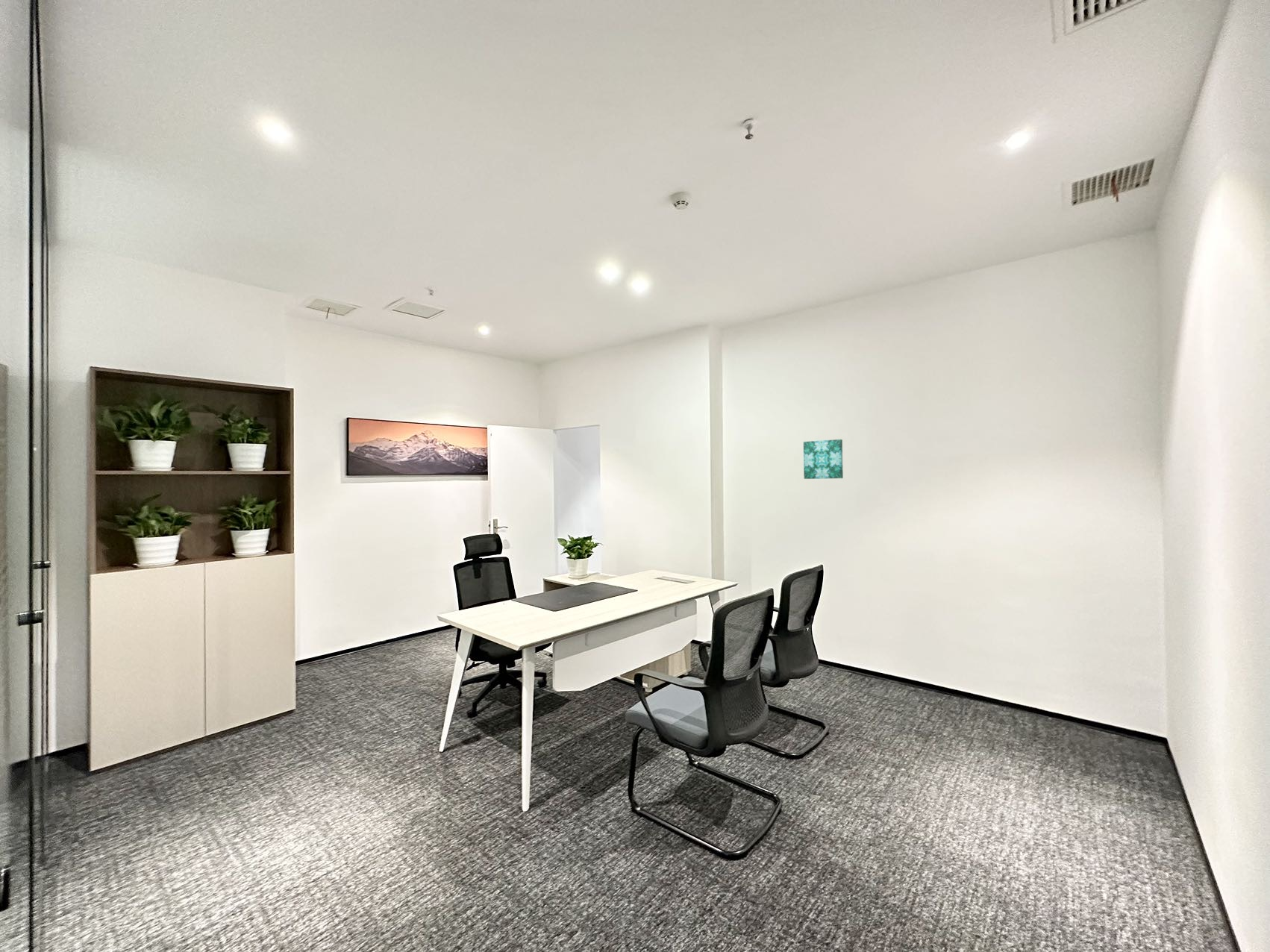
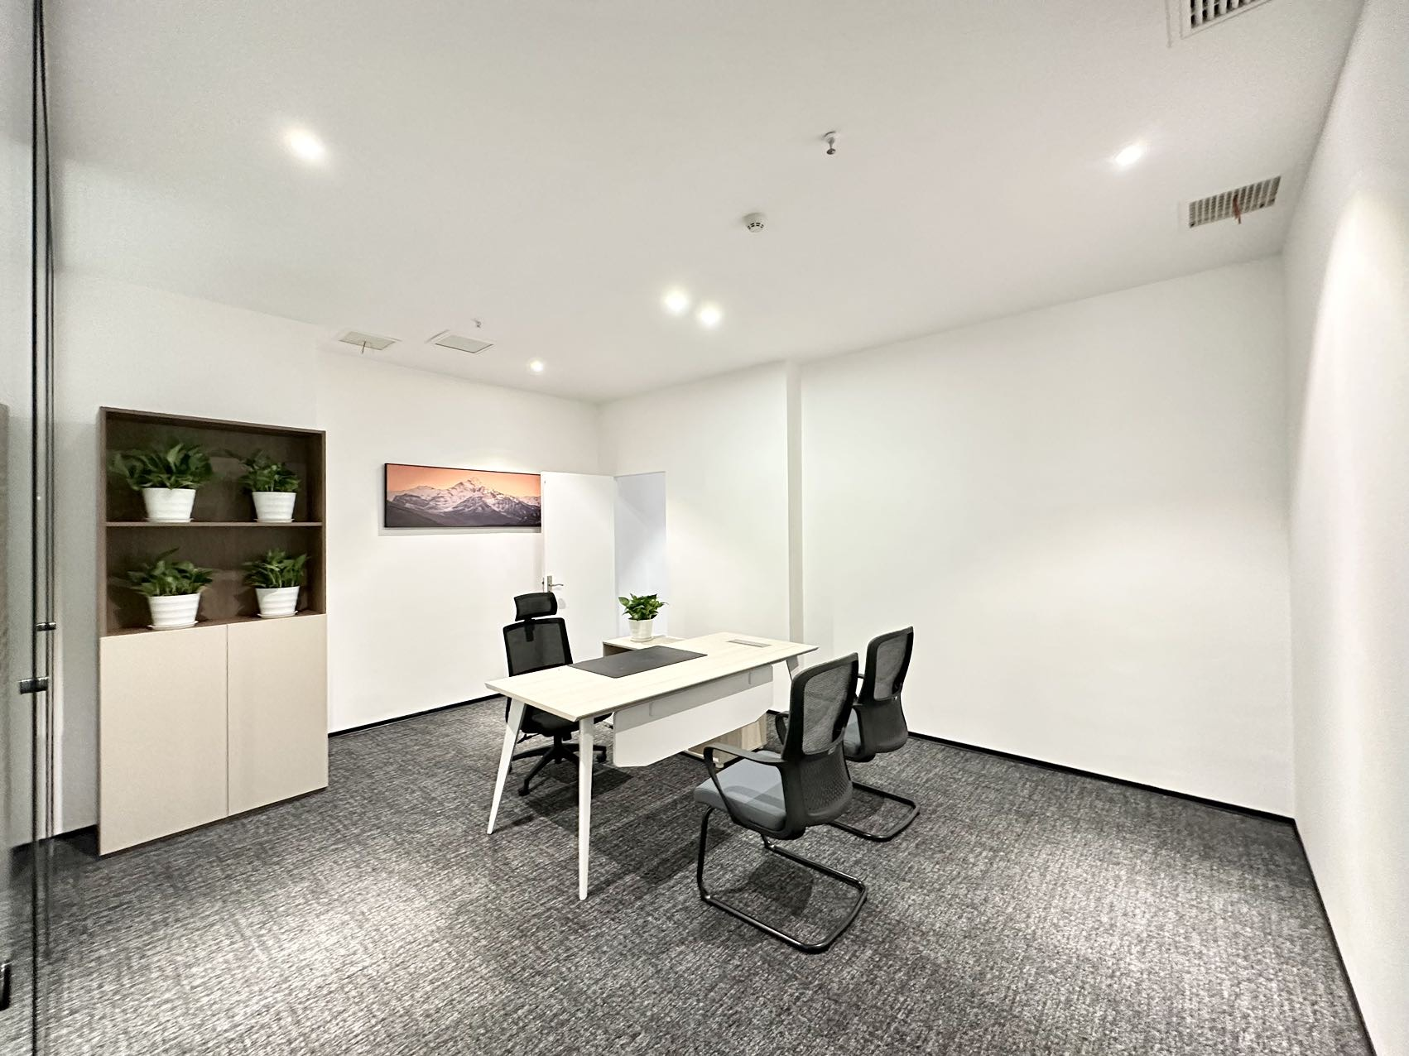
- wall art (822, 460)
